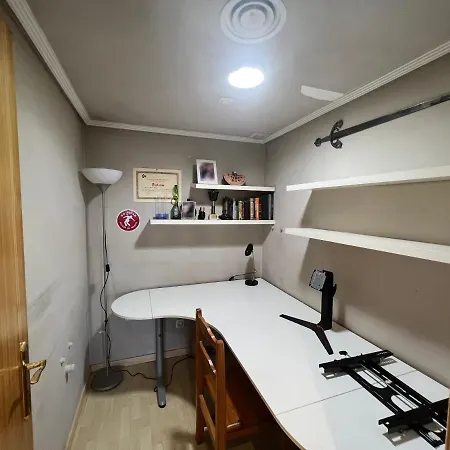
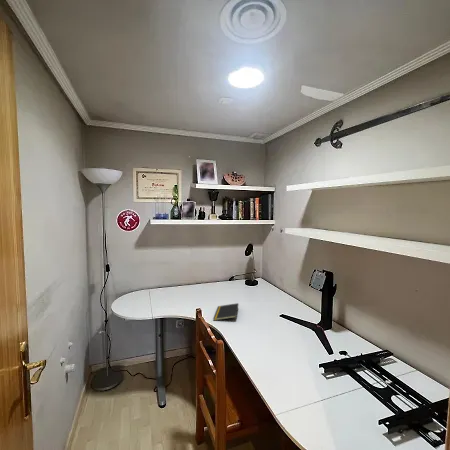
+ notepad (226, 311)
